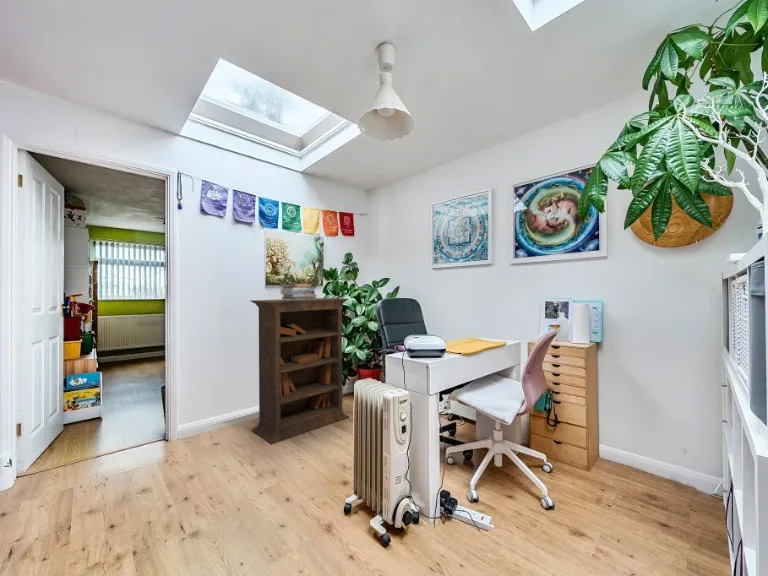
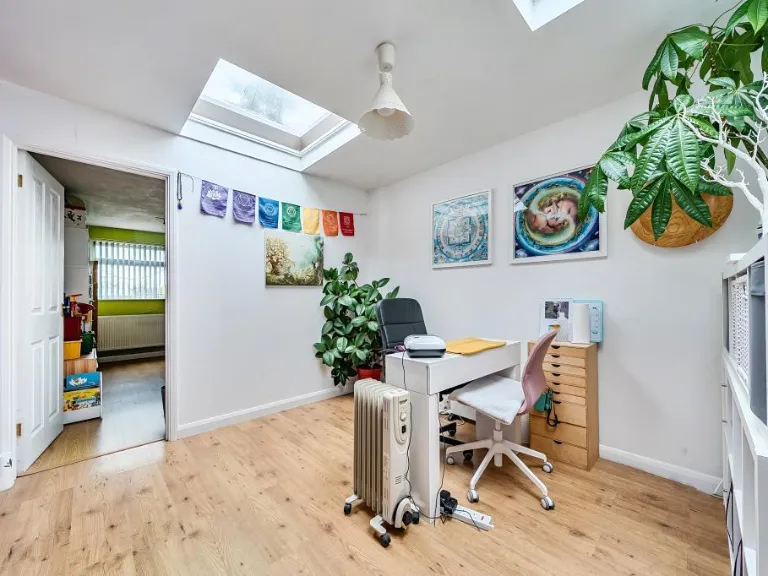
- book stack (298, 291)
- bookcase (302, 361)
